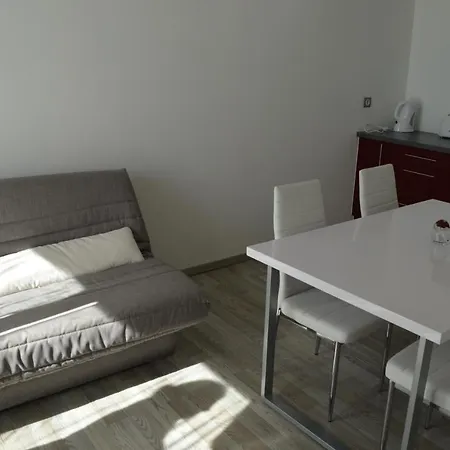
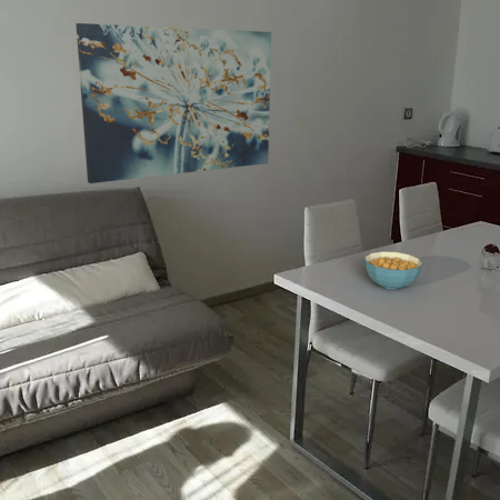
+ cereal bowl (391, 273)
+ wall art (184, 102)
